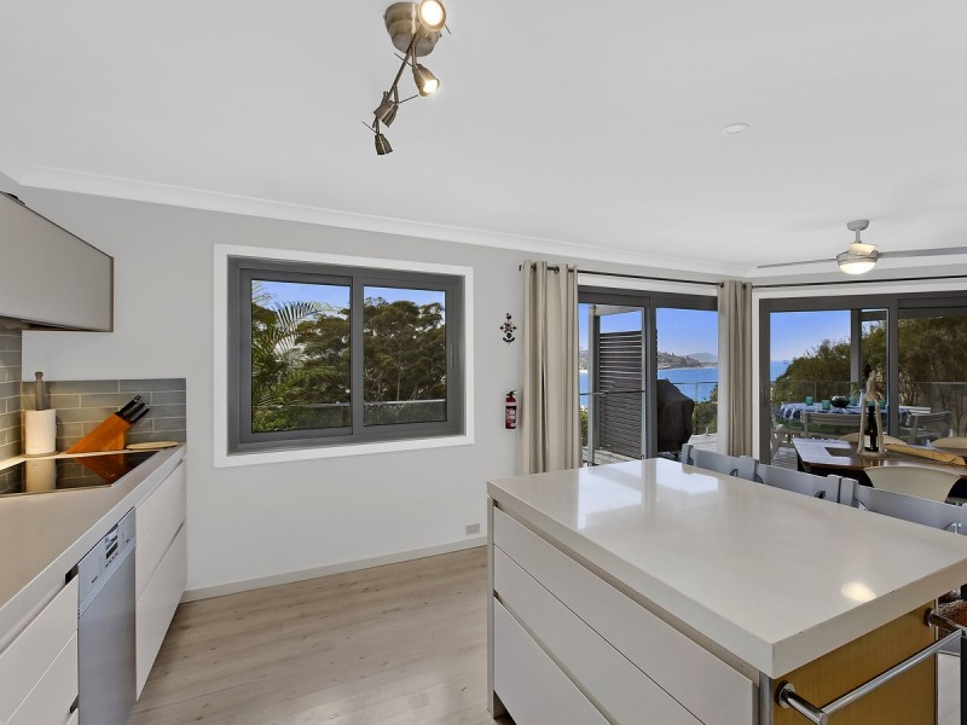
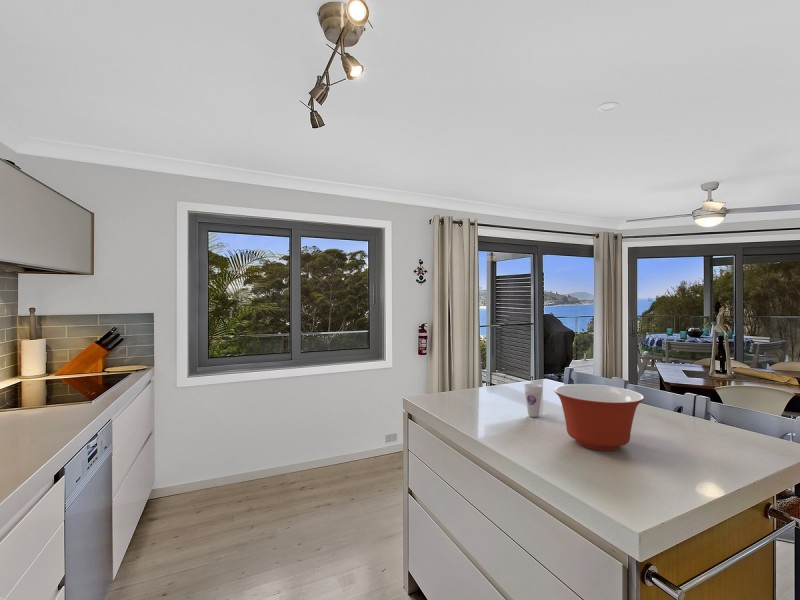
+ cup (533, 400)
+ mixing bowl (597, 417)
